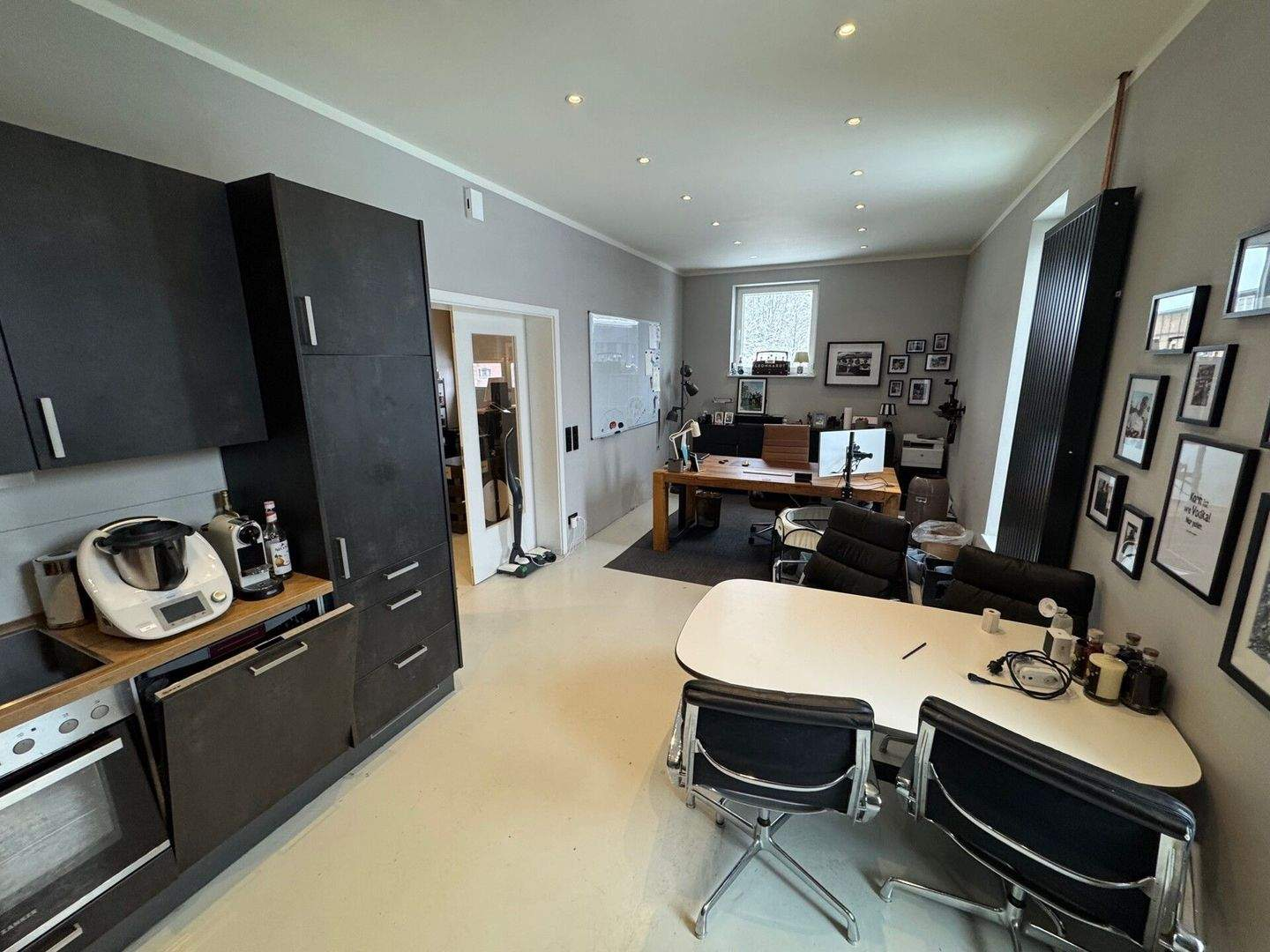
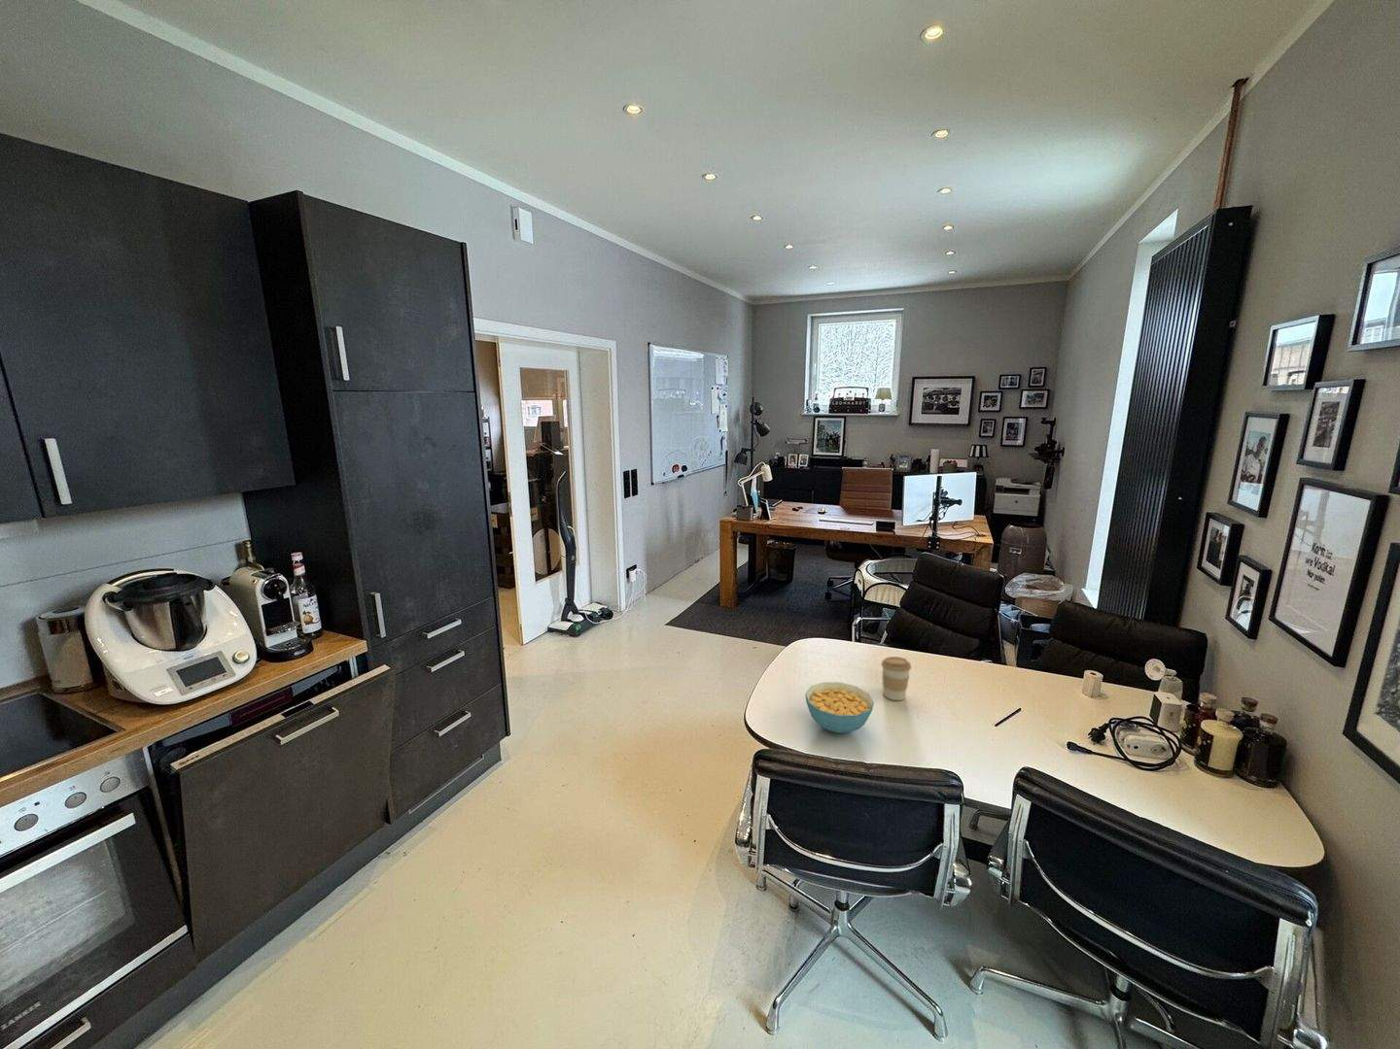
+ cereal bowl (838, 712)
+ coffee cup (894, 677)
